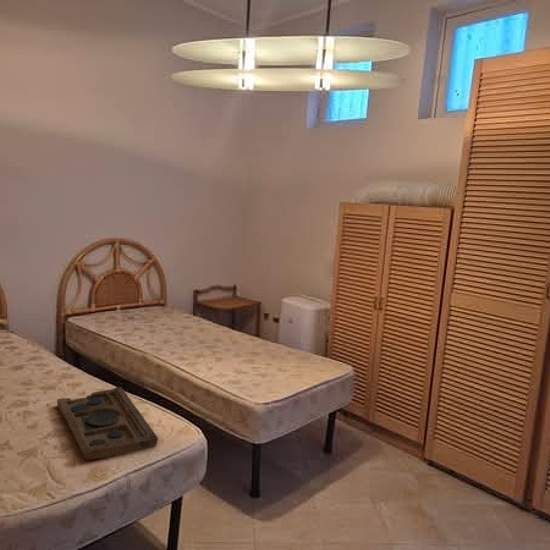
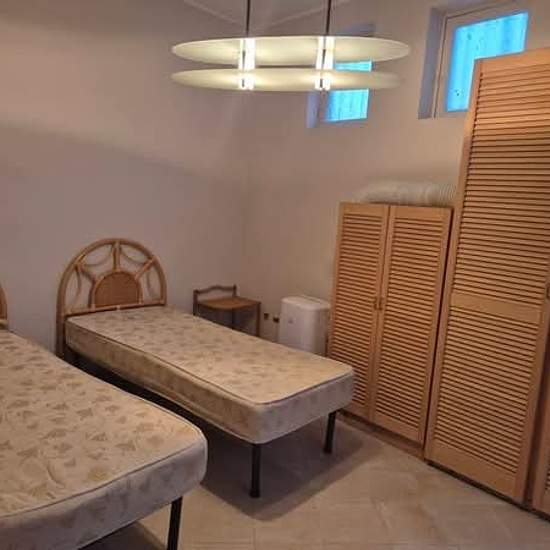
- decorative tray (104, 419)
